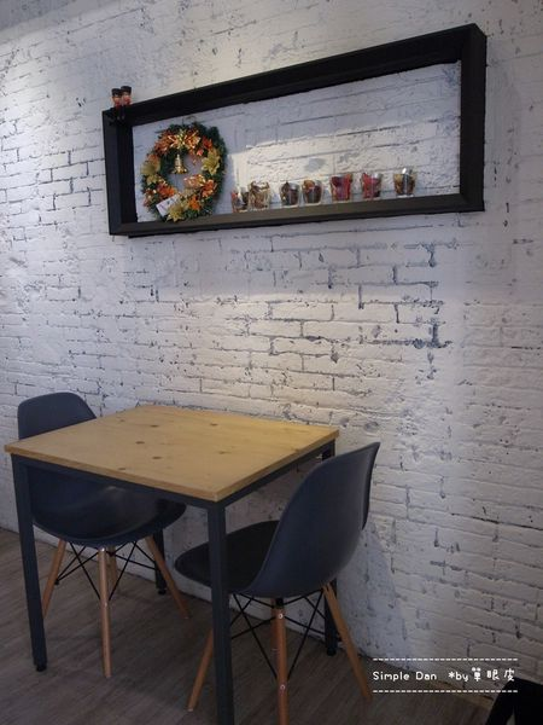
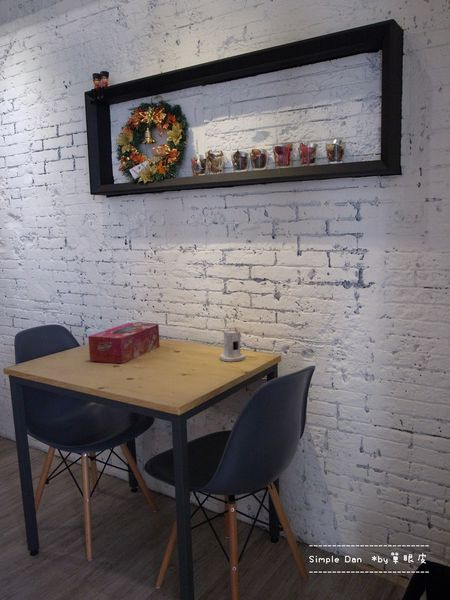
+ candle (232, 343)
+ tissue box (125, 341)
